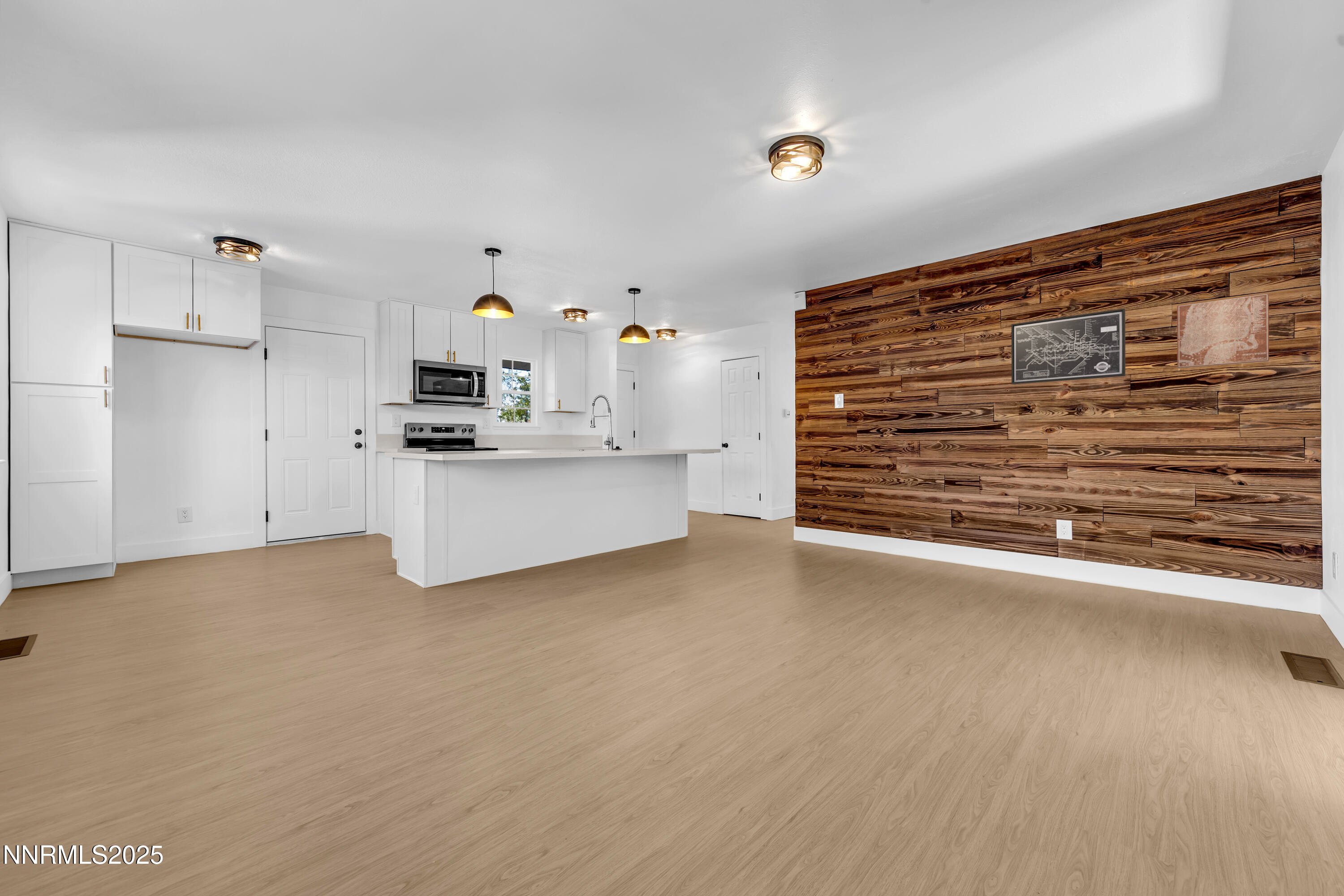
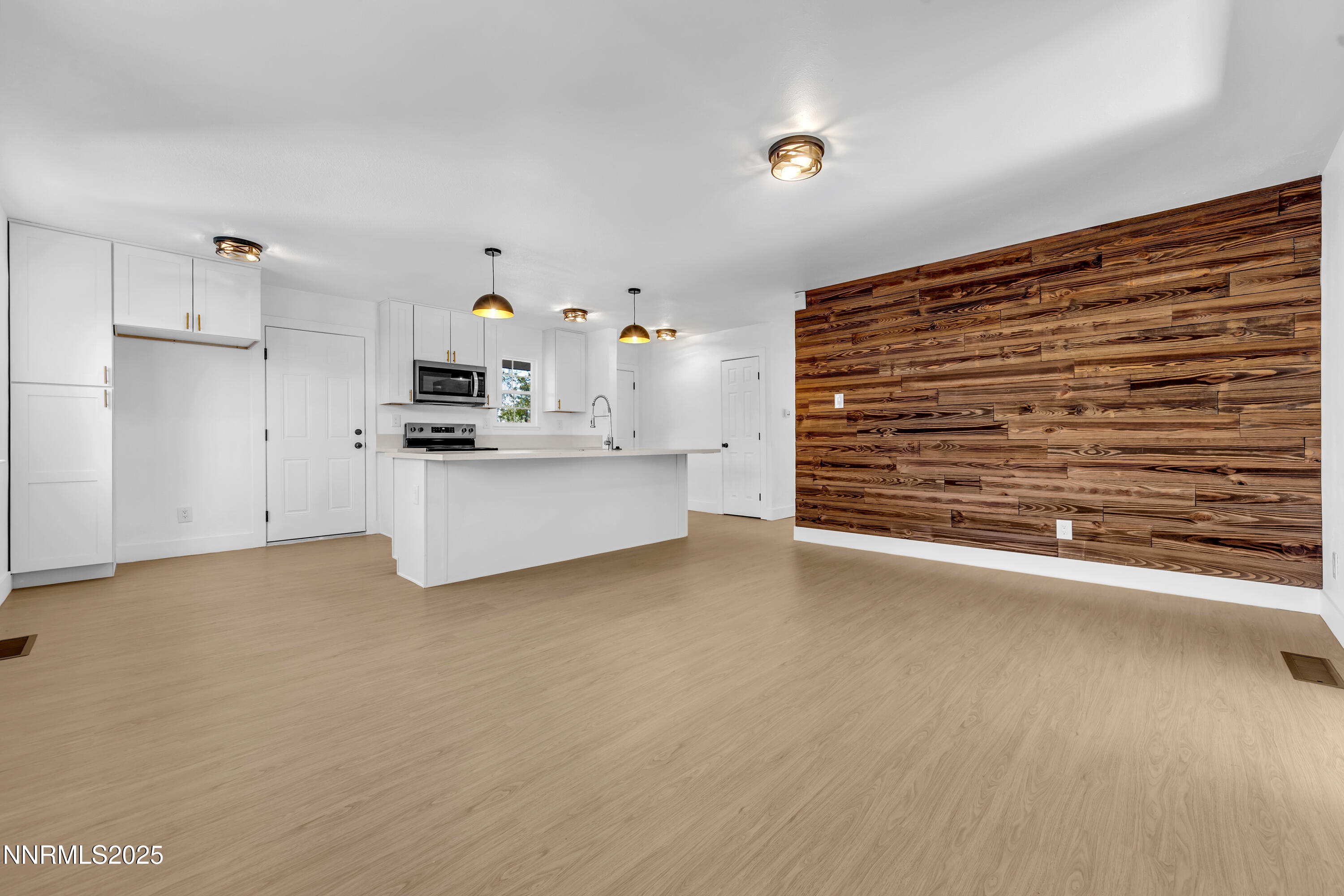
- wall art (1221, 332)
- wall art (1065, 349)
